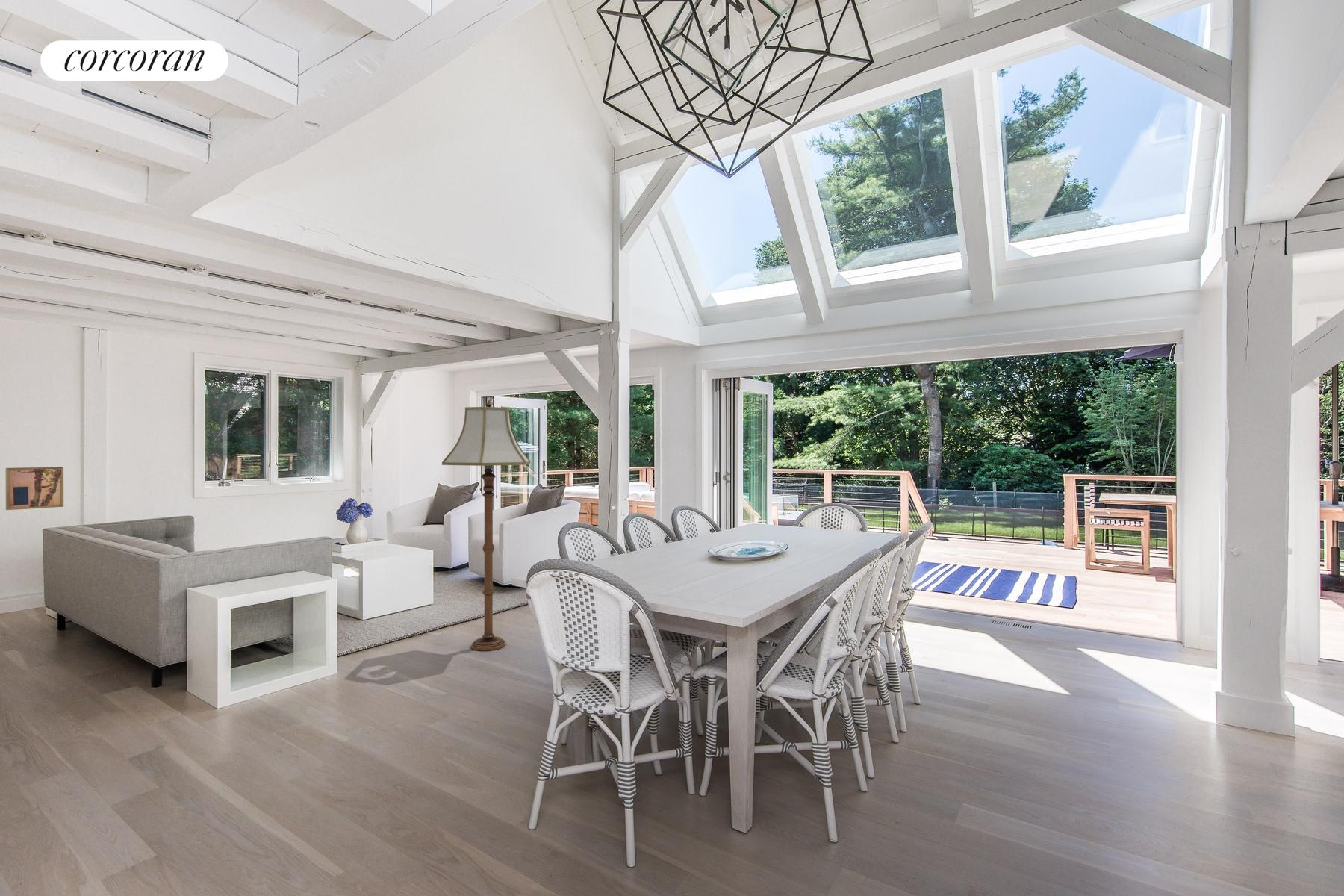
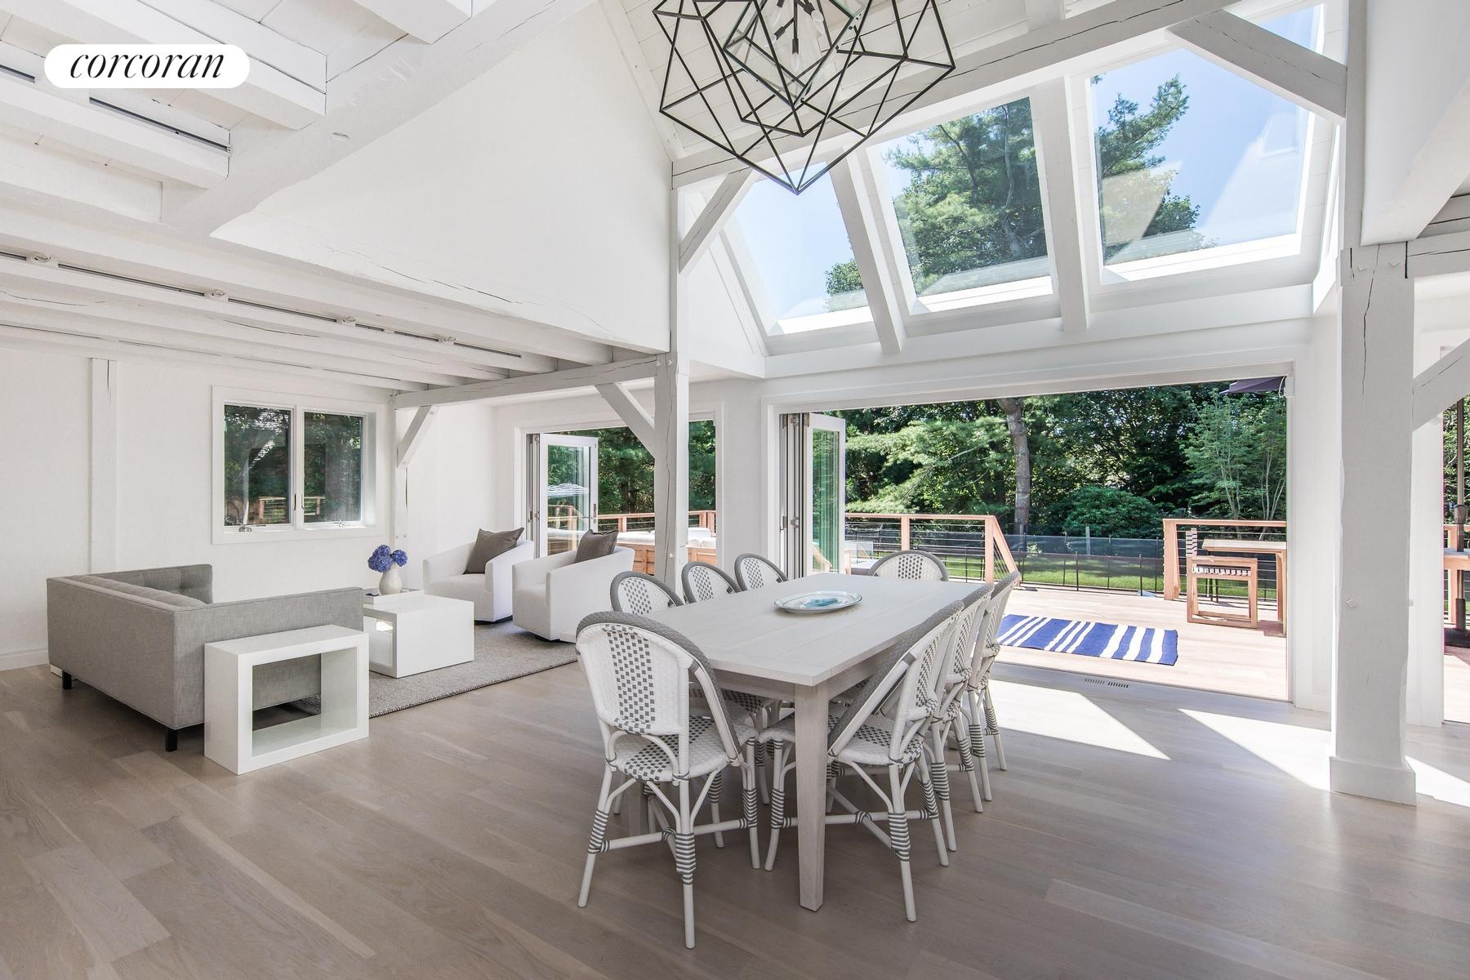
- floor lamp (488, 523)
- wall art (35, 488)
